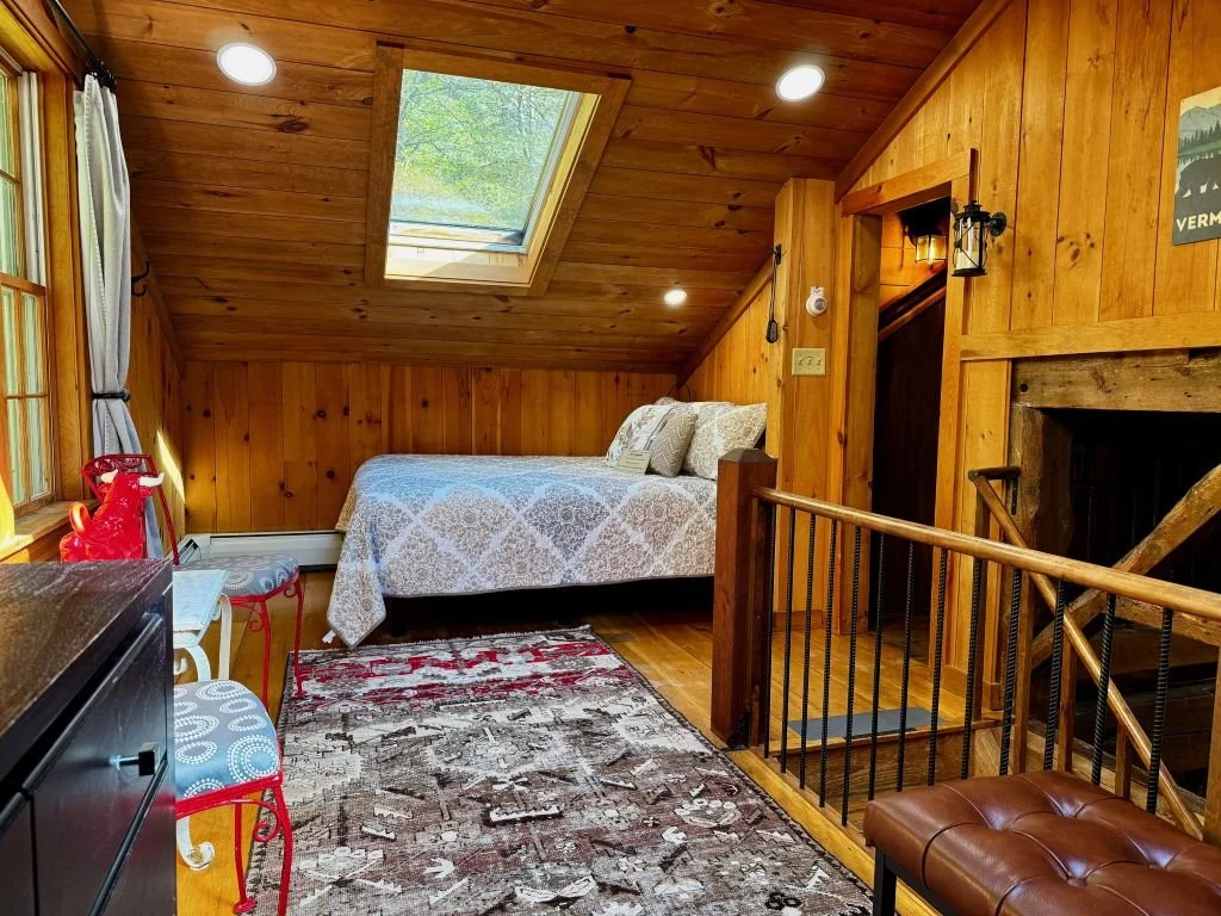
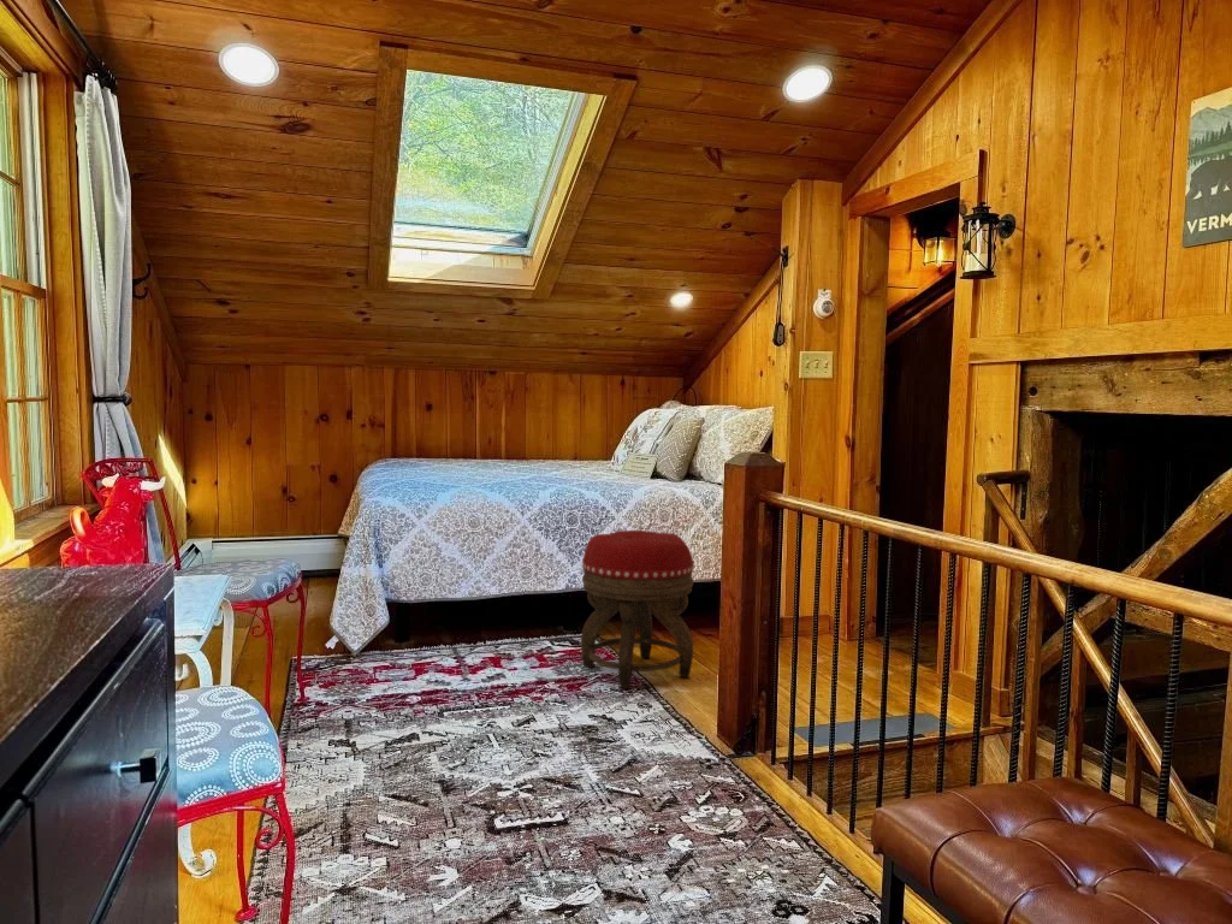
+ footstool (636, 603)
